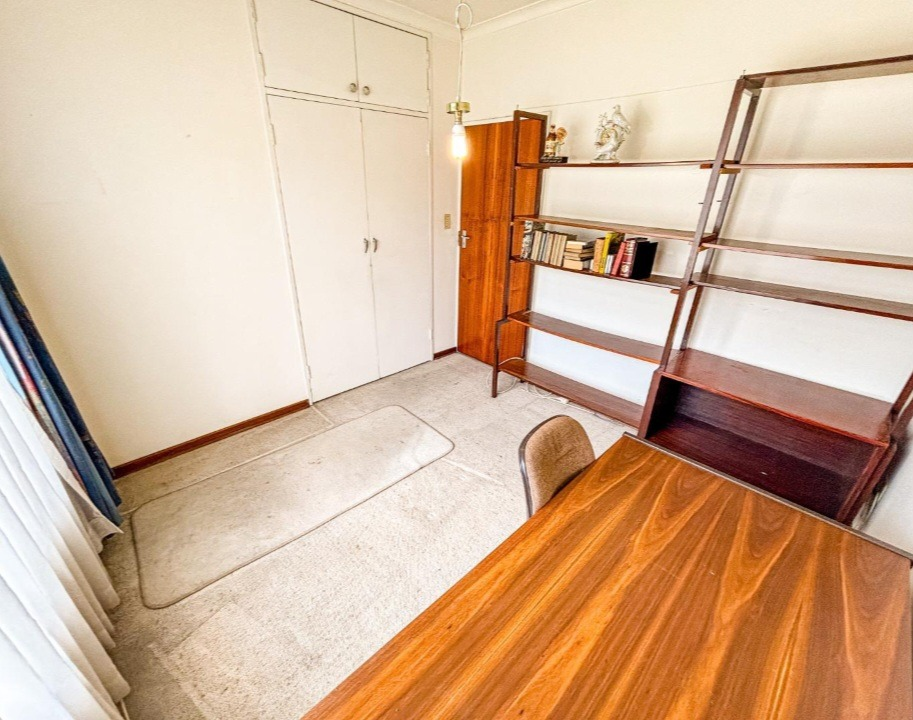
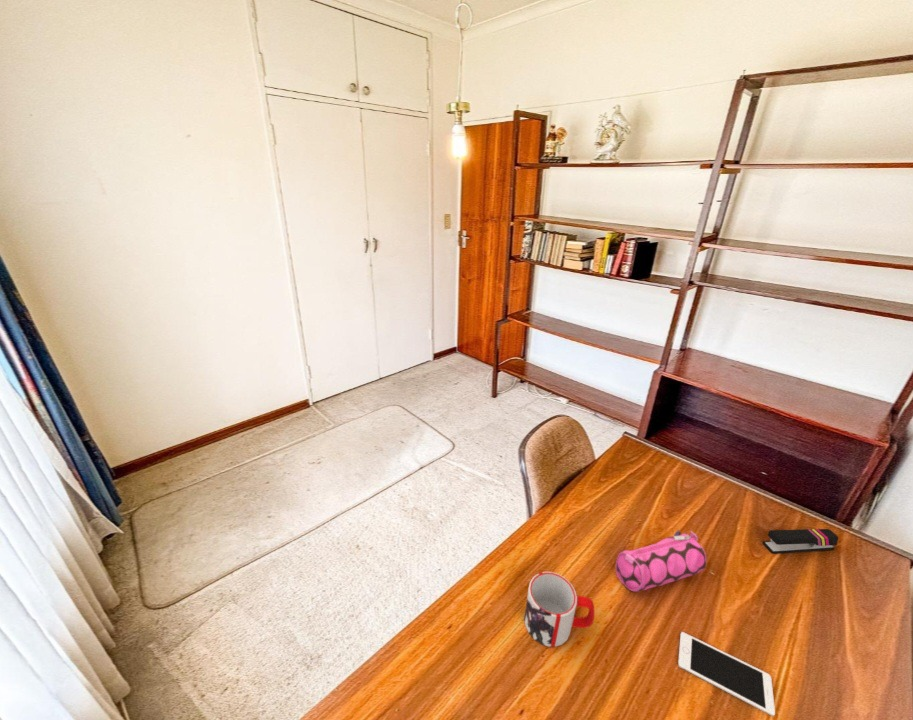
+ mug (559, 609)
+ stapler (801, 539)
+ cell phone (723, 670)
+ pencil case (660, 559)
